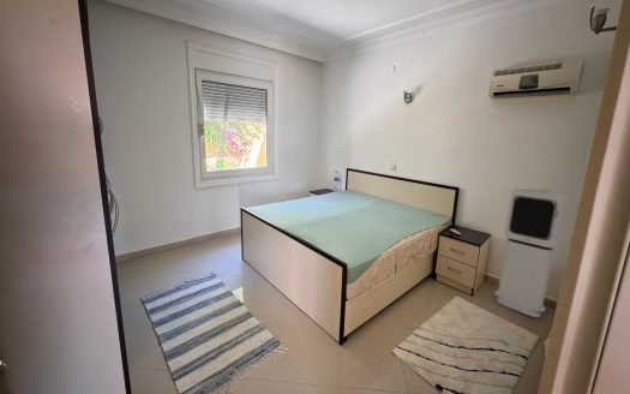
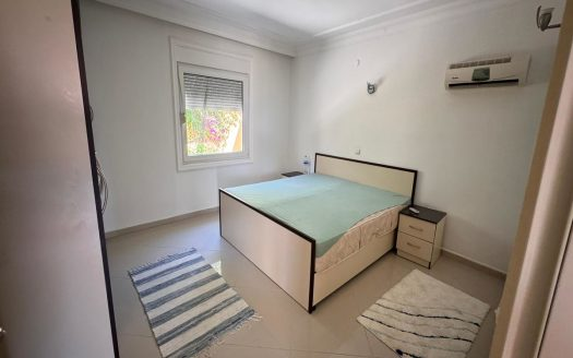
- air purifier (530, 249)
